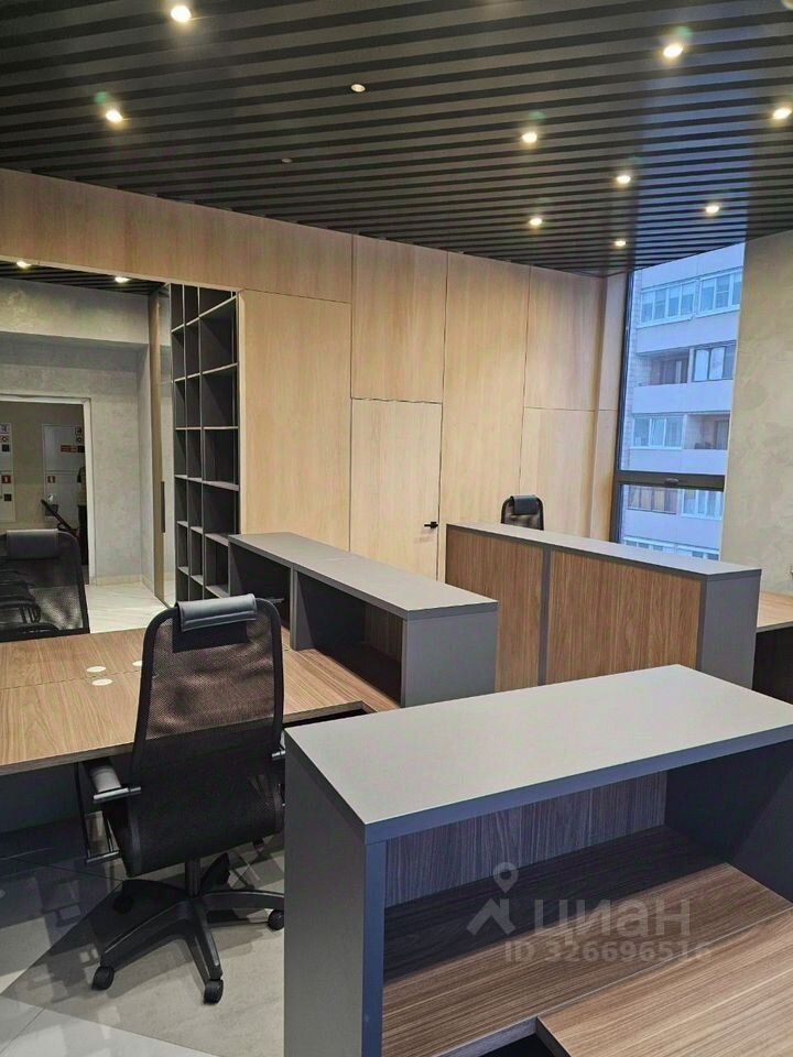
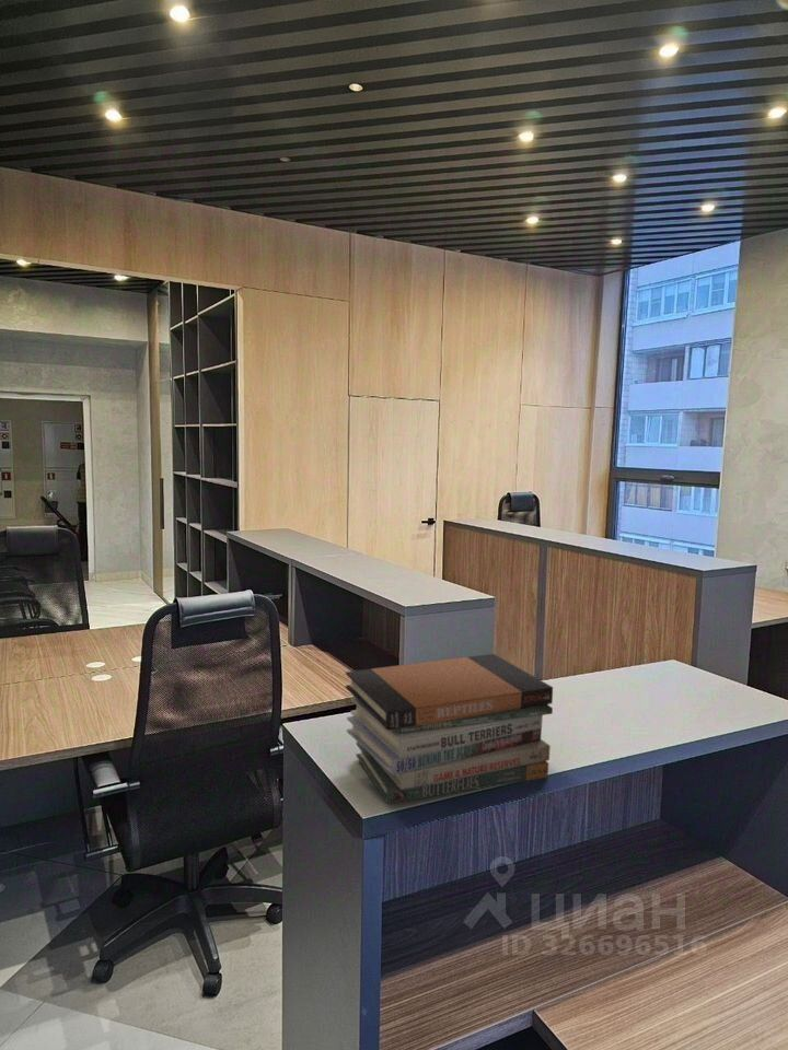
+ book stack (445, 723)
